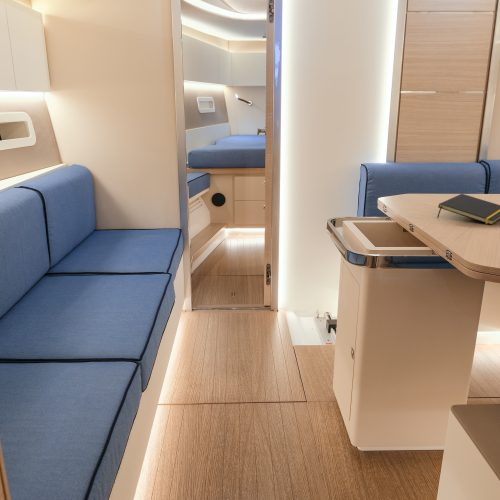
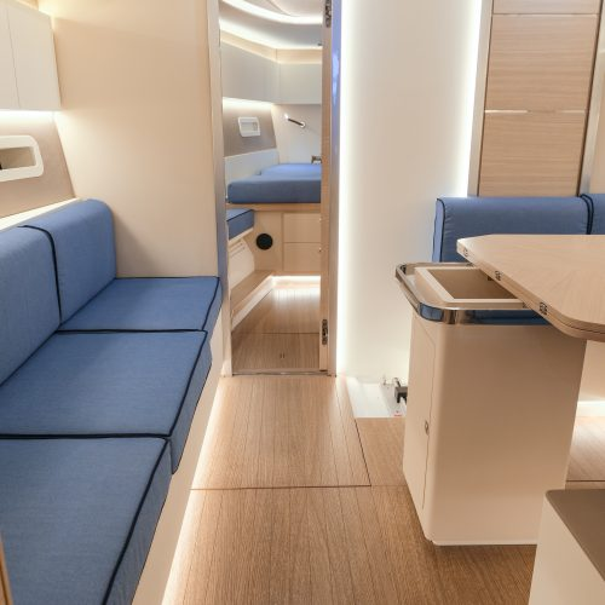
- notepad (475, 208)
